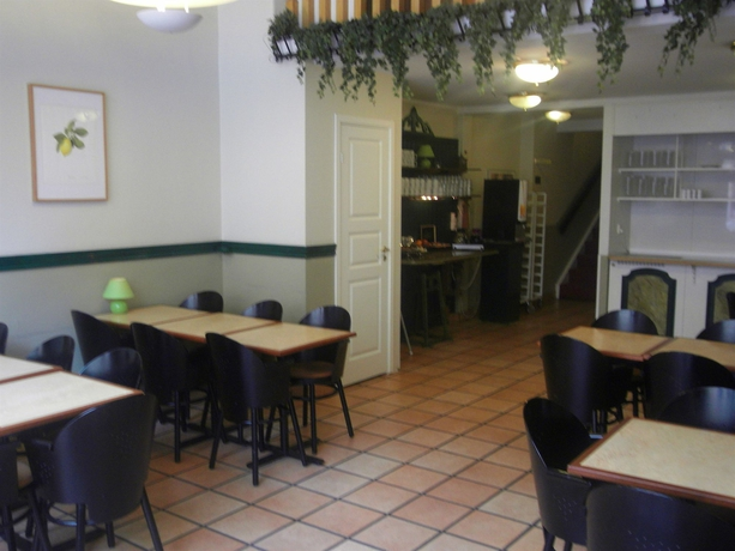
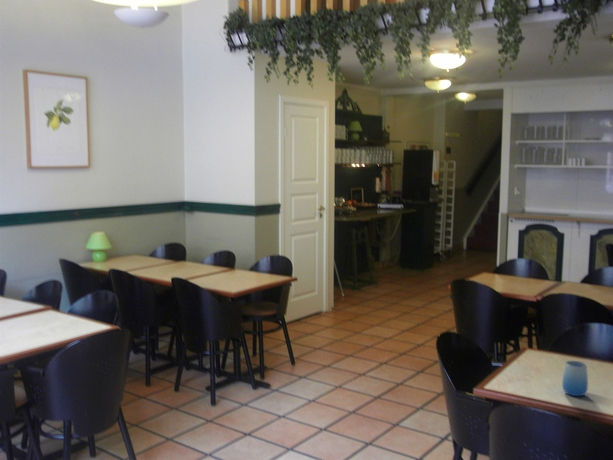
+ cup (575, 378)
